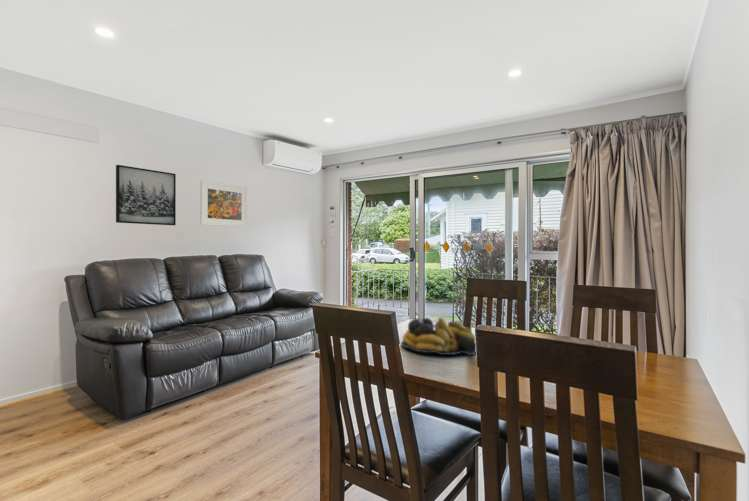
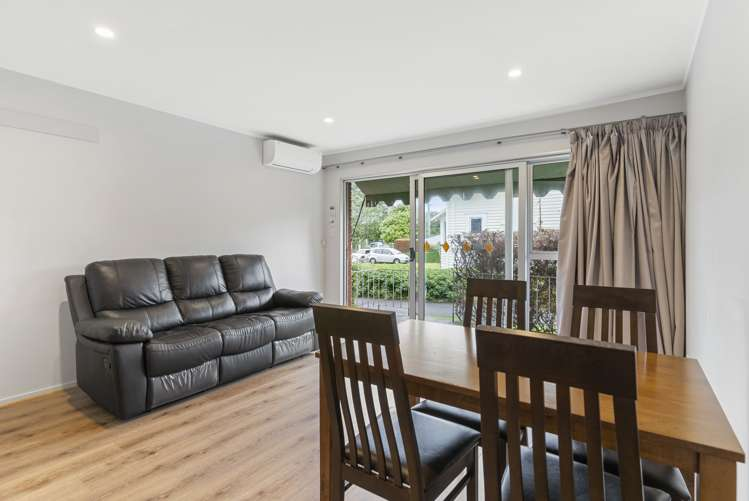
- wall art (147, 196)
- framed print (225, 205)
- fruit bowl (439, 332)
